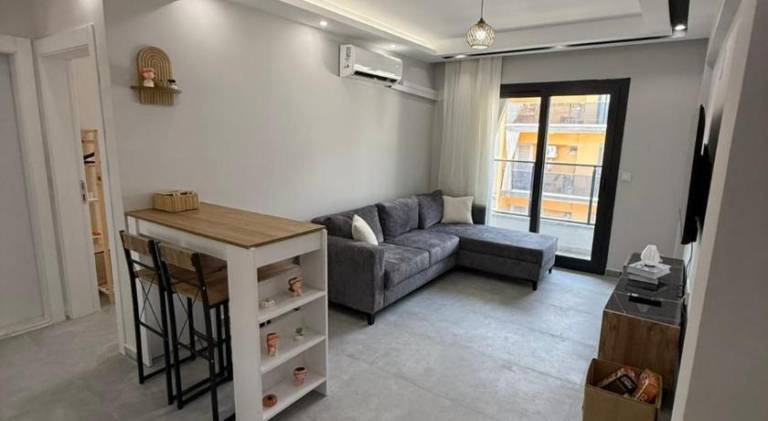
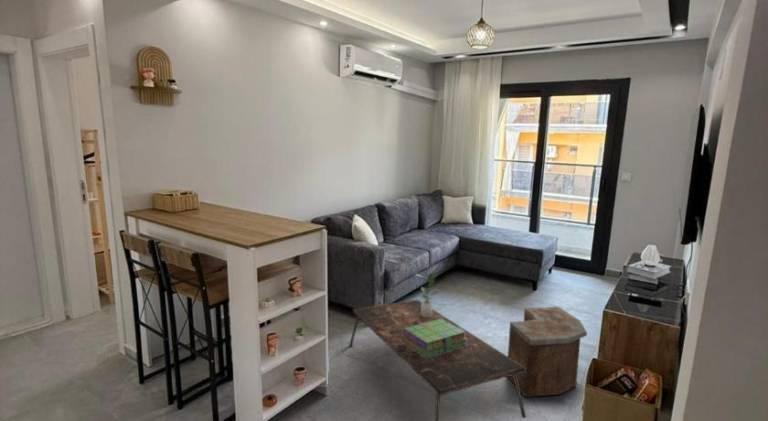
+ potted plant (427, 291)
+ stack of books (433, 336)
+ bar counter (544, 348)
+ coffee table (424, 356)
